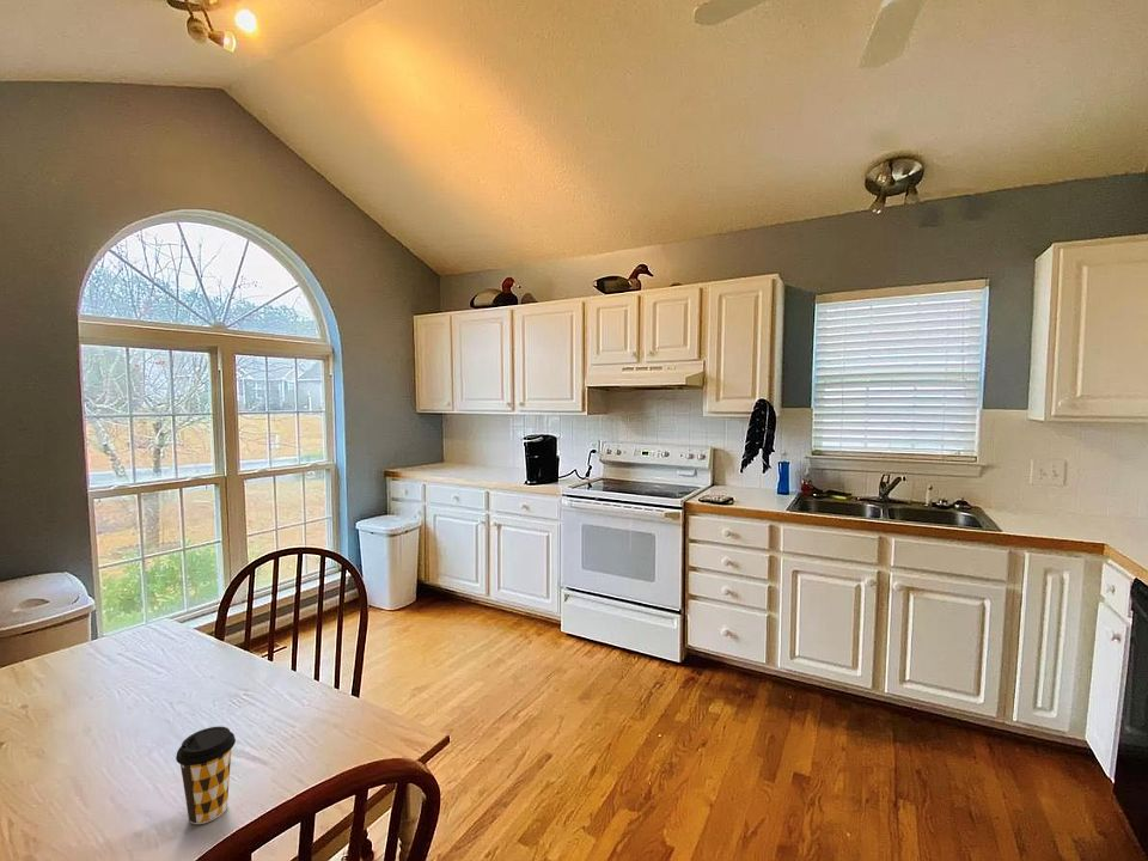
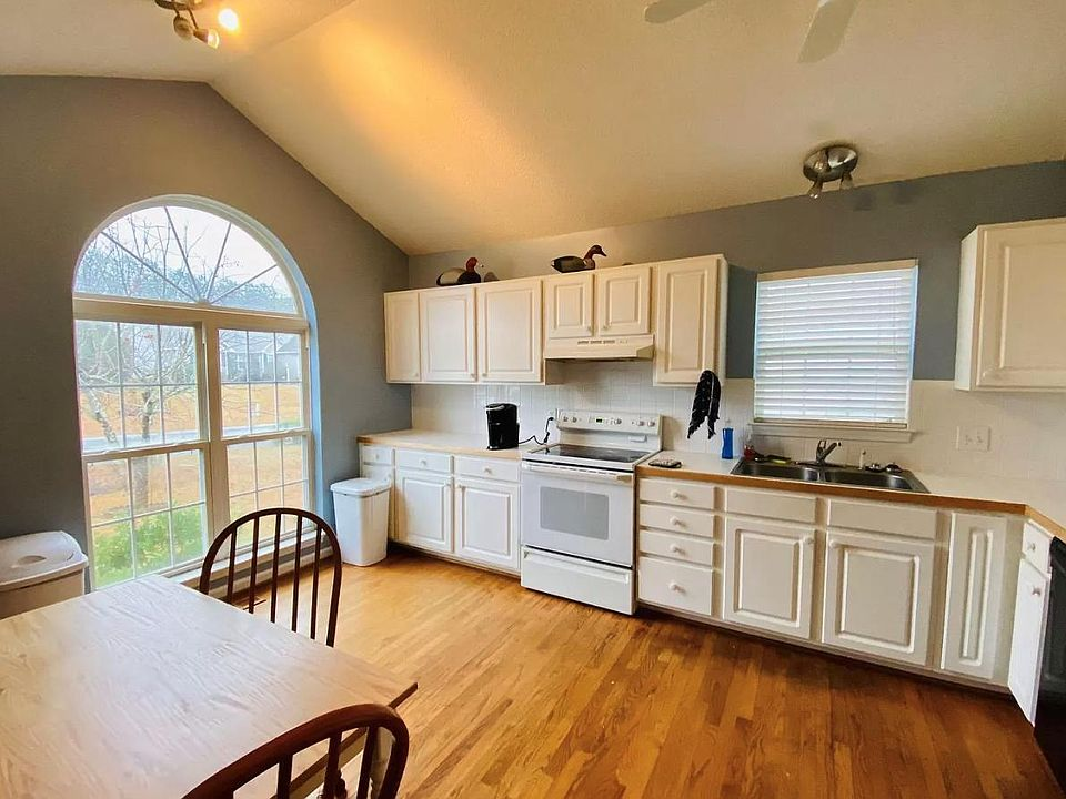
- coffee cup (207, 775)
